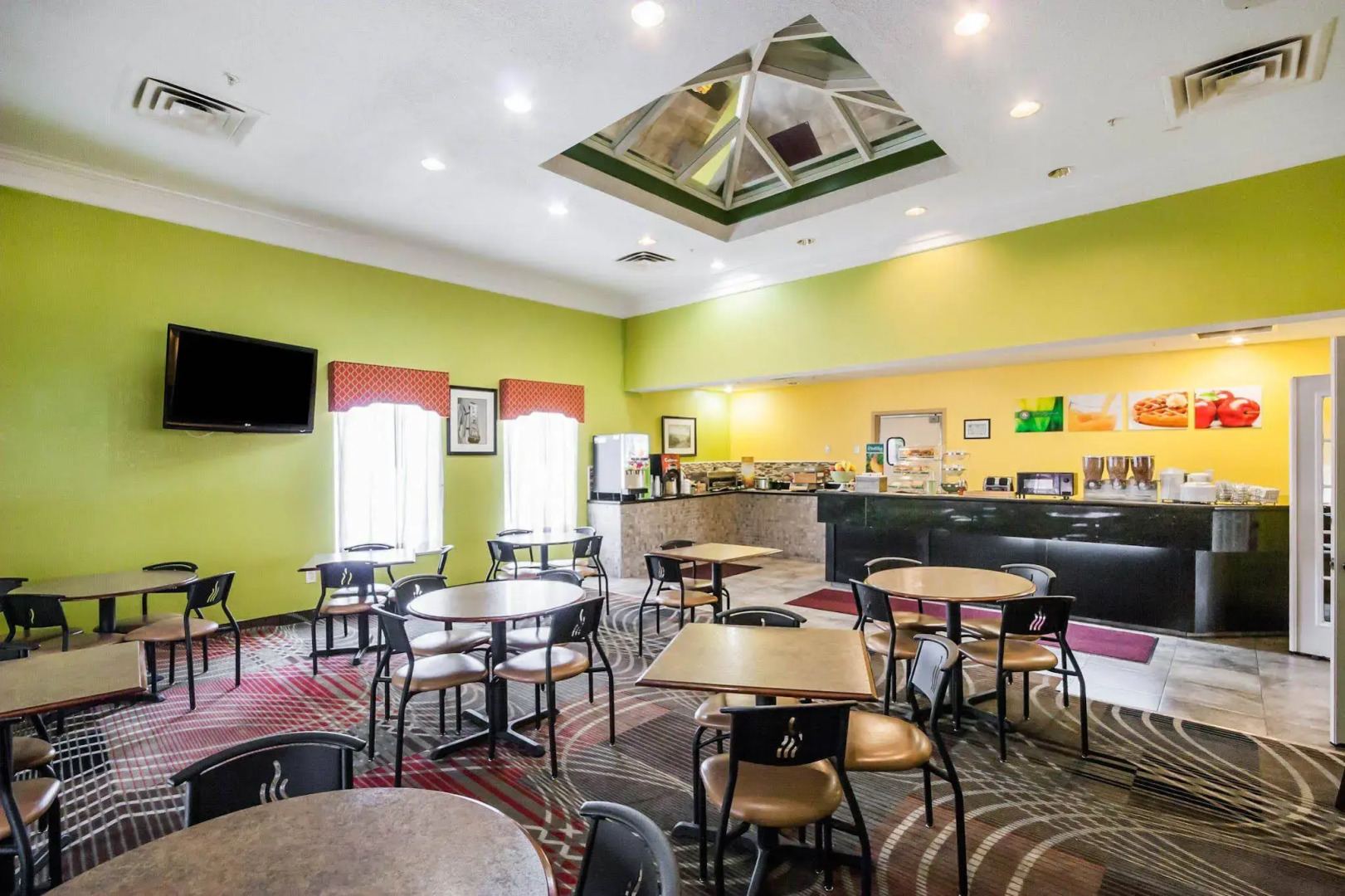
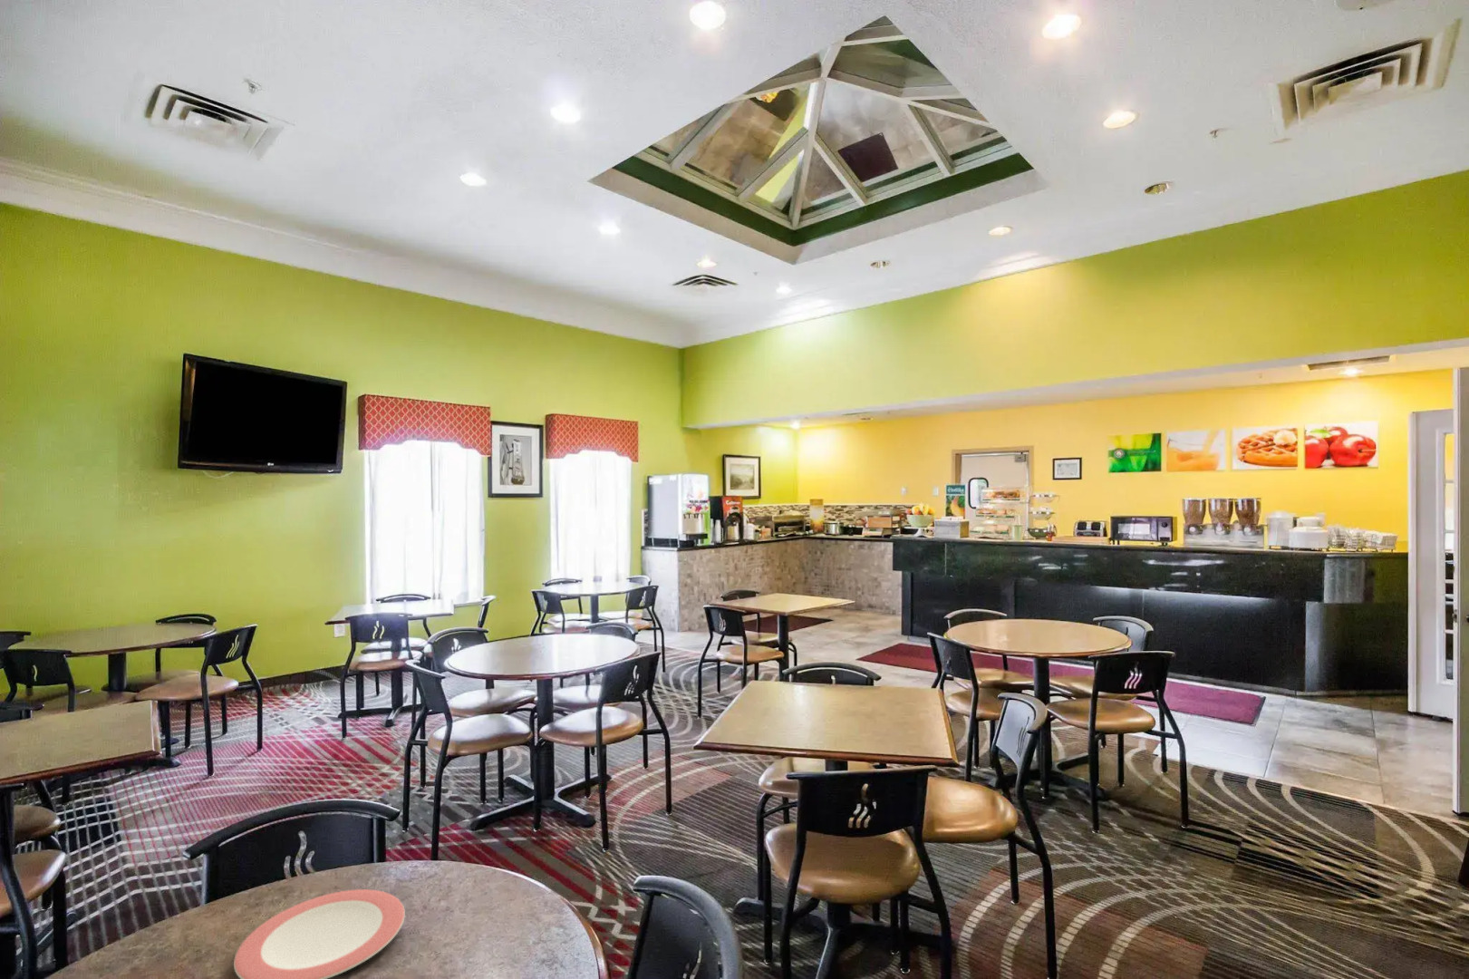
+ plate (323, 936)
